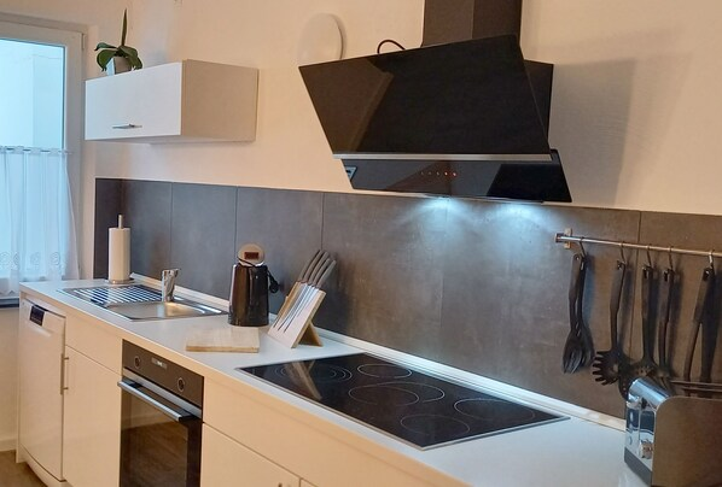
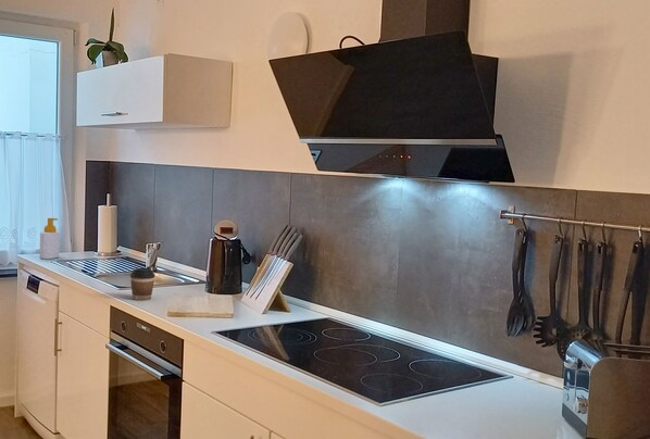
+ soap bottle (49, 237)
+ coffee cup (142, 283)
